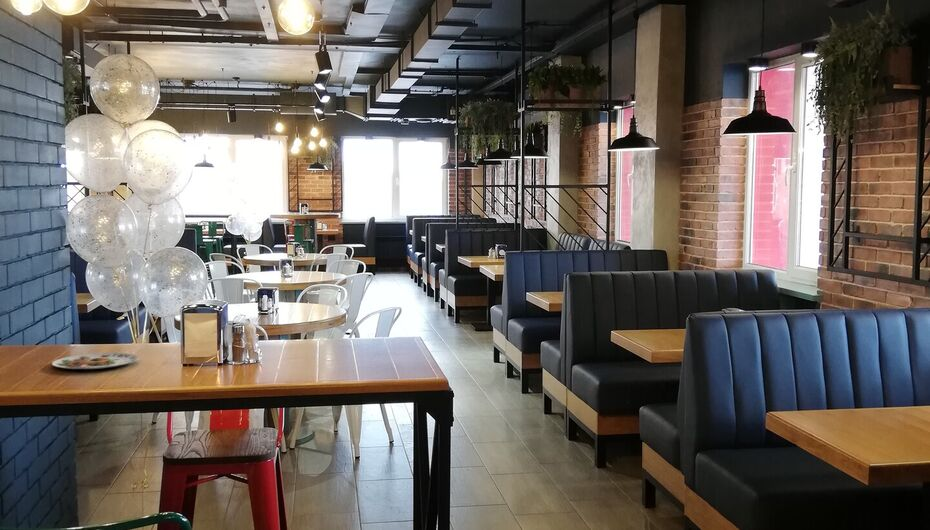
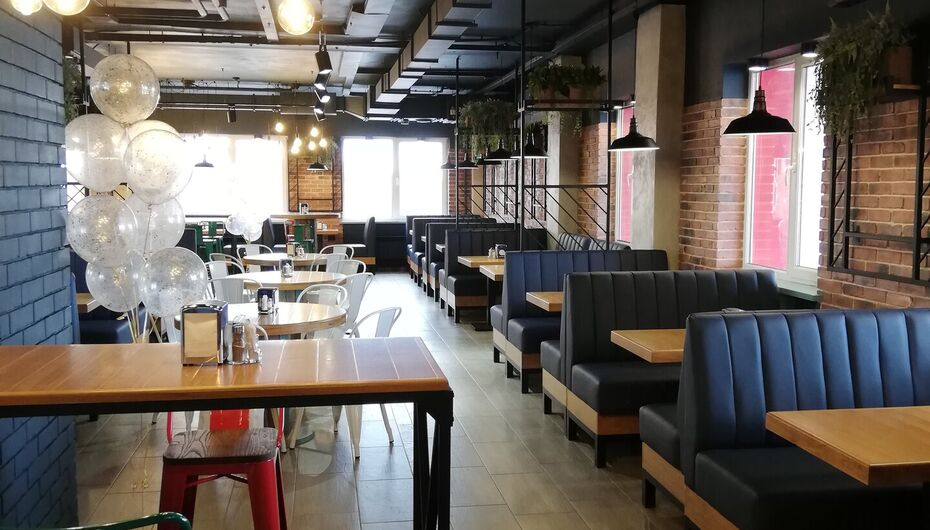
- plate (96, 361)
